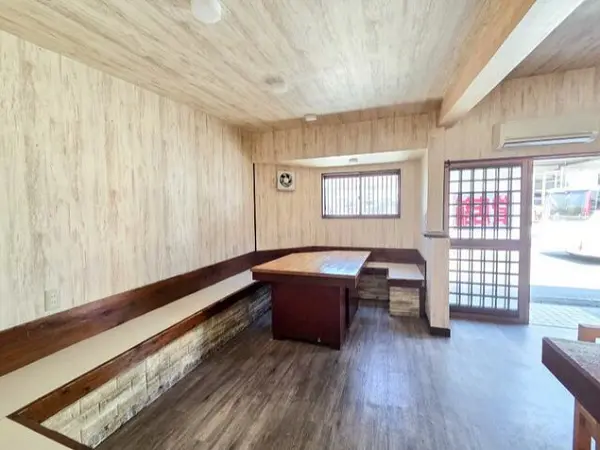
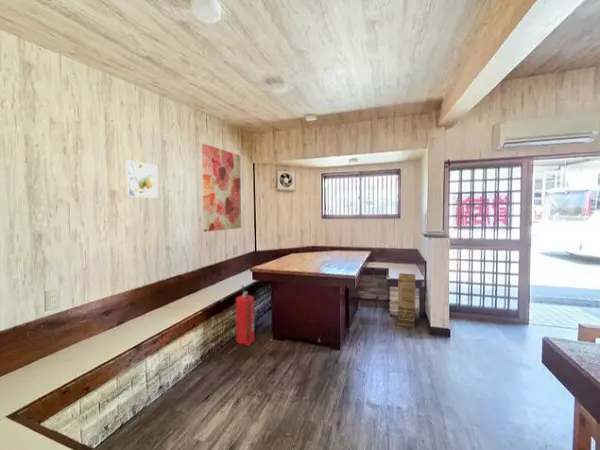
+ wall art (223, 190)
+ fire extinguisher (245, 314)
+ cardboard box (406, 298)
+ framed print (142, 180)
